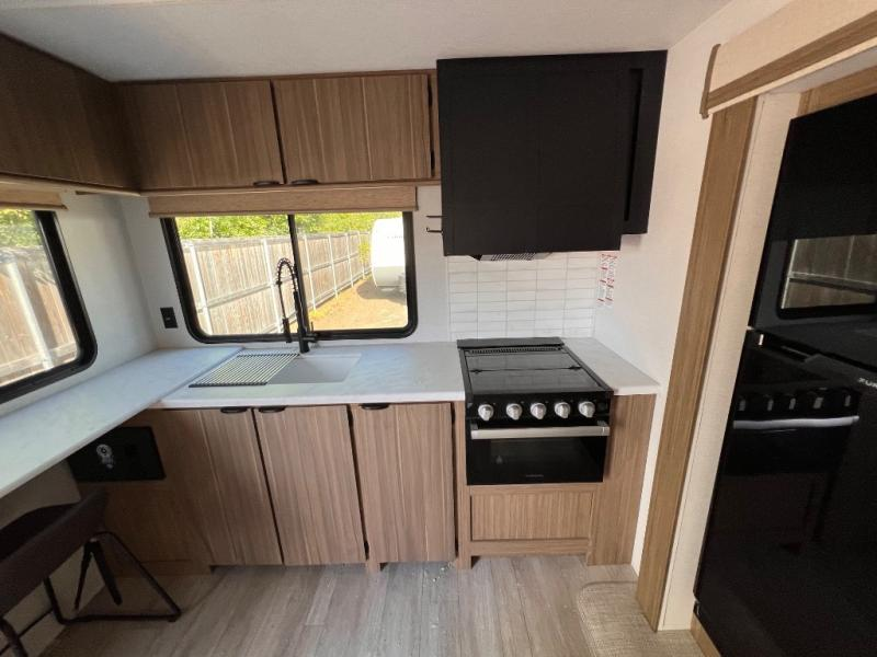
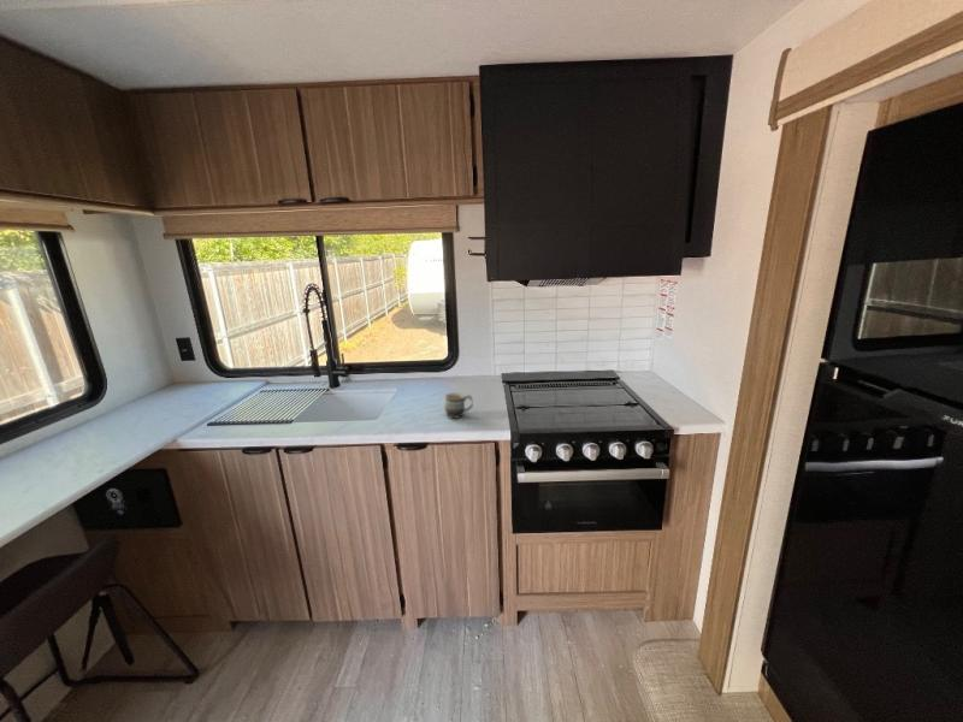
+ mug (459, 404)
